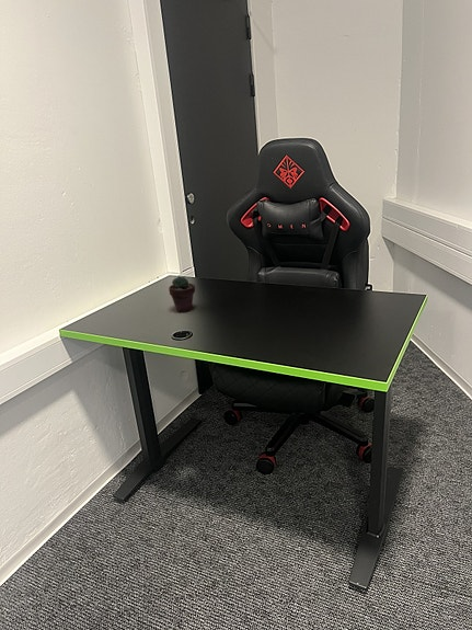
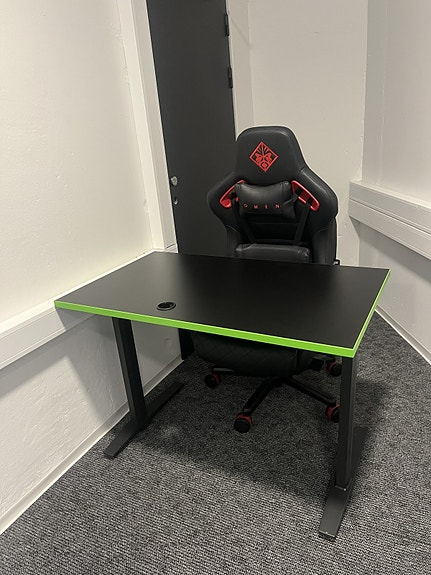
- potted succulent (182, 293)
